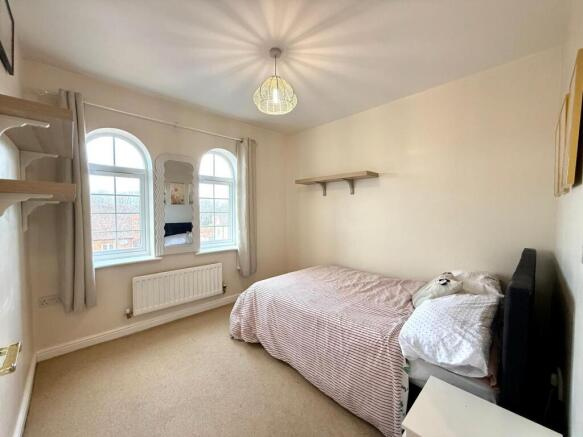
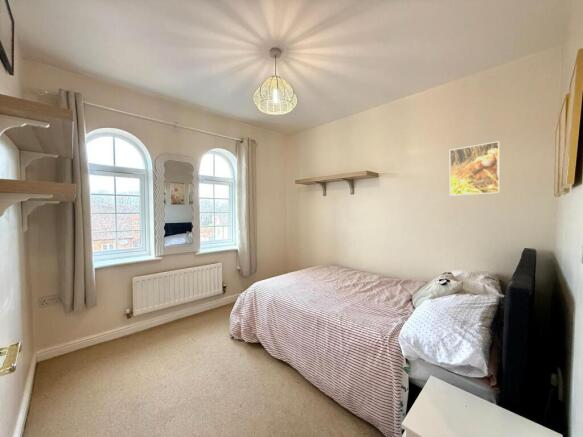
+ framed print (473, 170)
